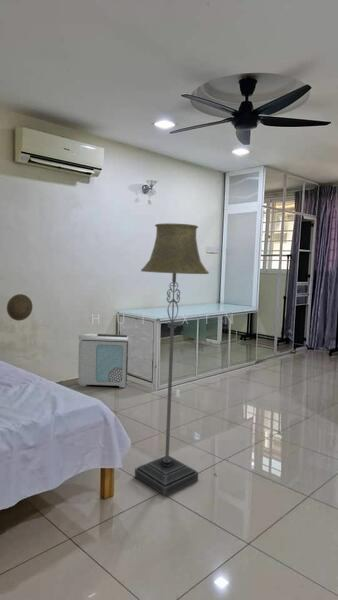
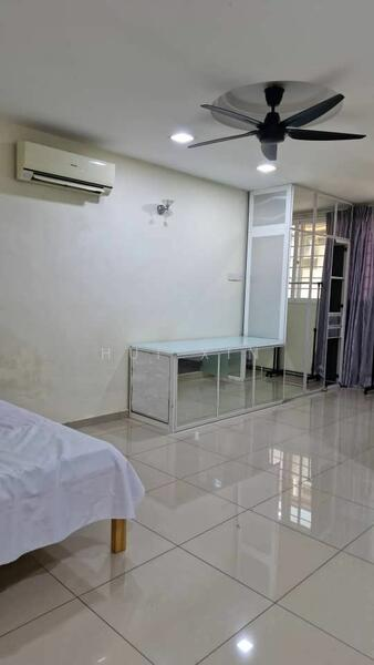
- floor lamp (171, 355)
- air purifier (104, 359)
- decorative plate (20, 307)
